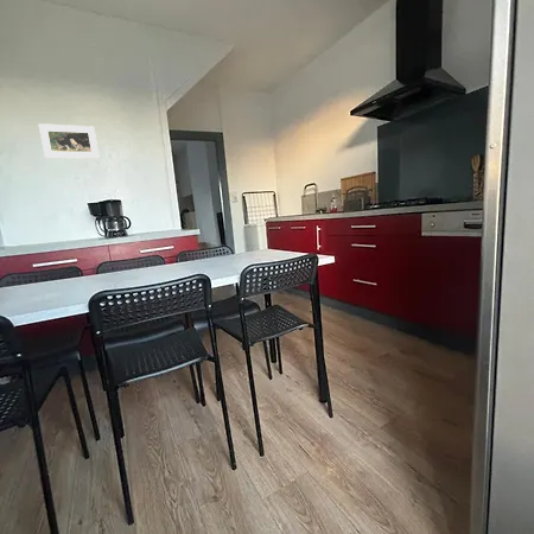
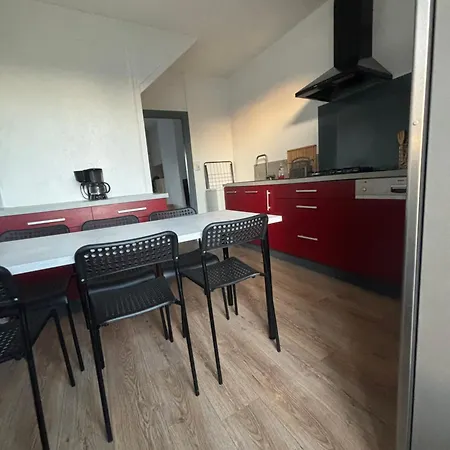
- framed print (70, 141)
